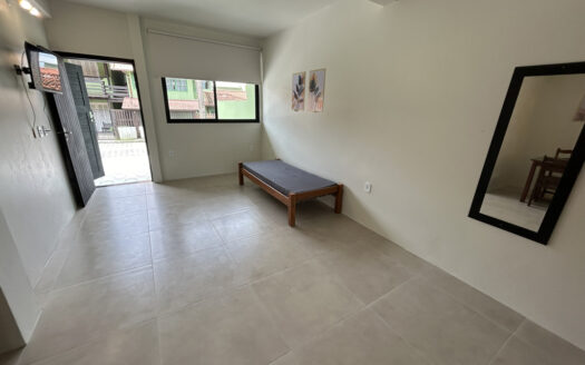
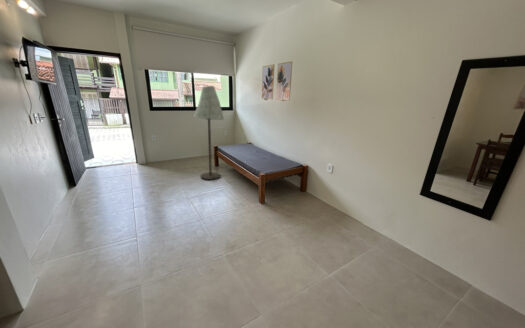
+ floor lamp (209, 133)
